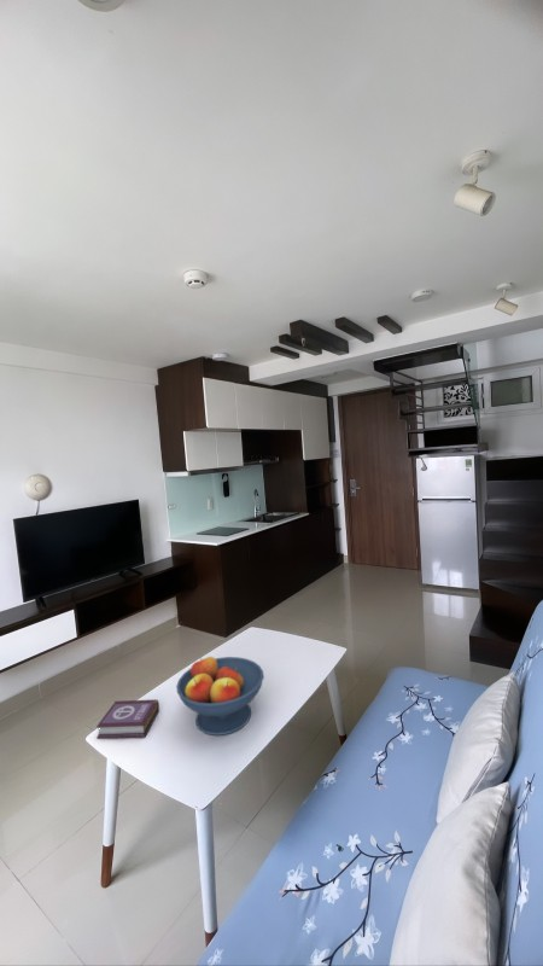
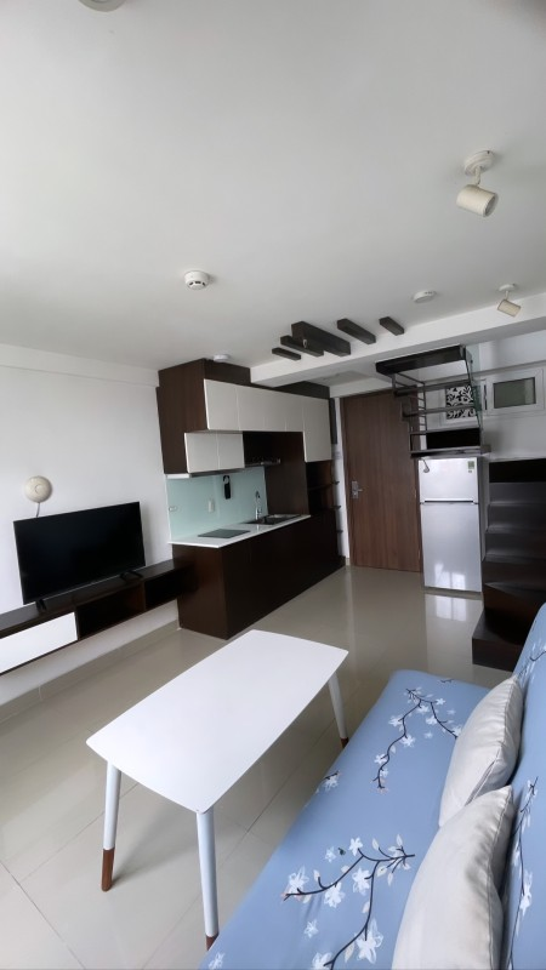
- book (129, 717)
- fruit bowl (221, 689)
